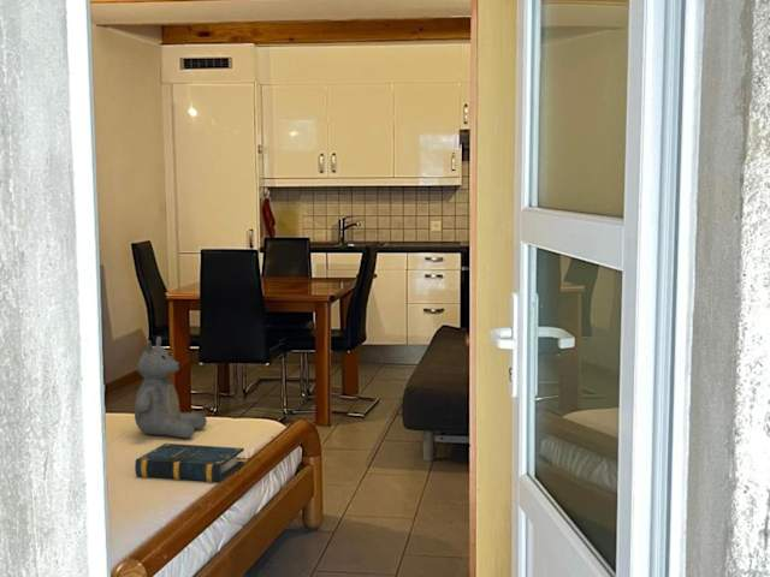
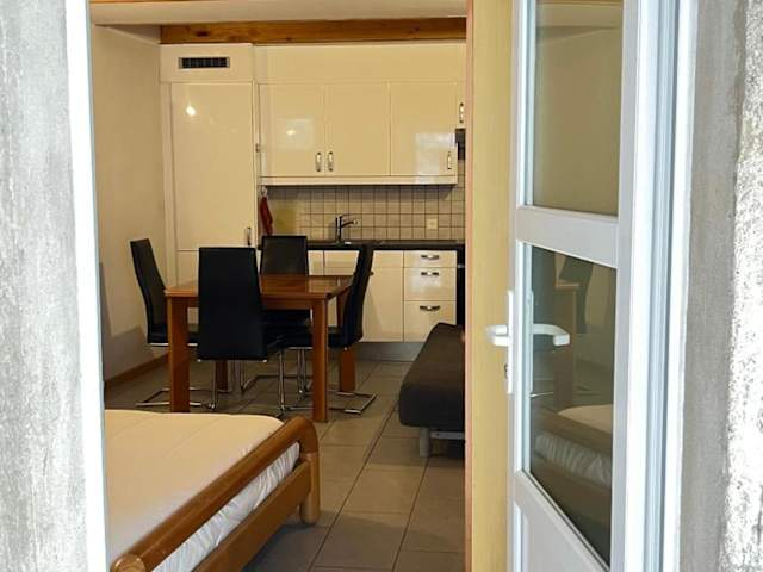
- book (190, 462)
- teddy bear (168, 386)
